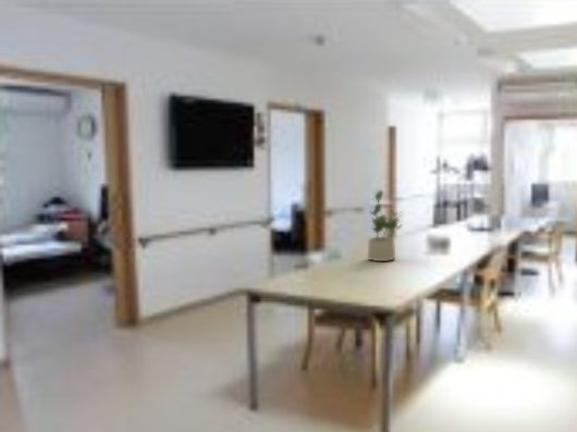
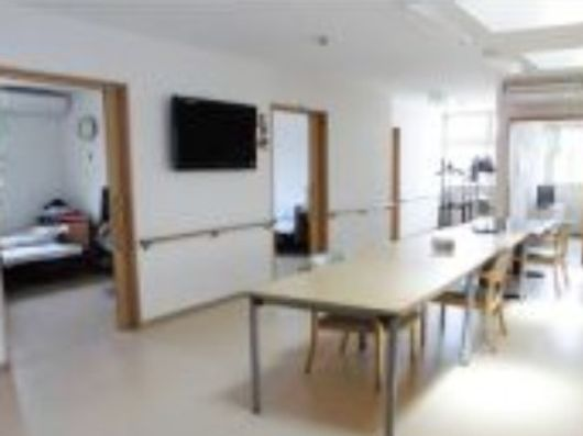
- potted plant (385, 224)
